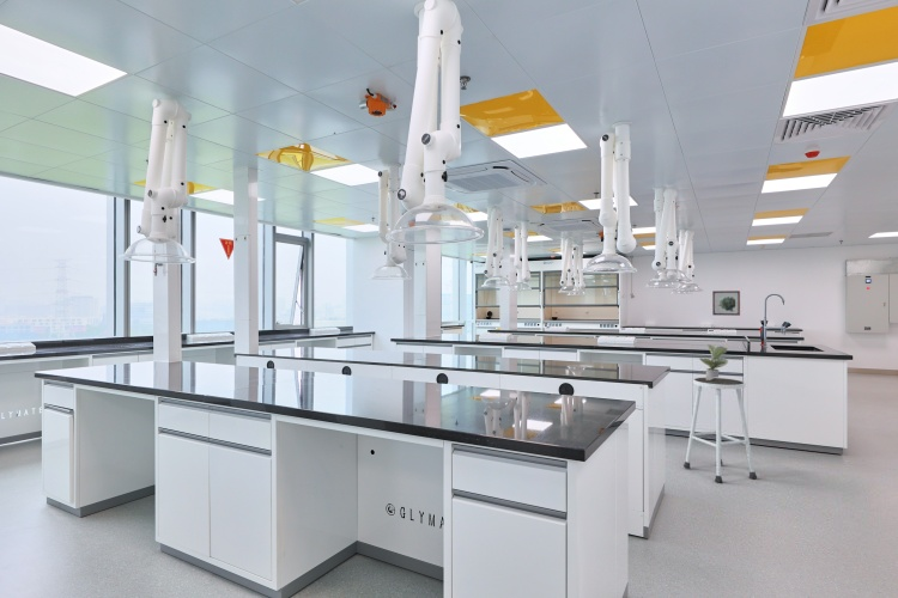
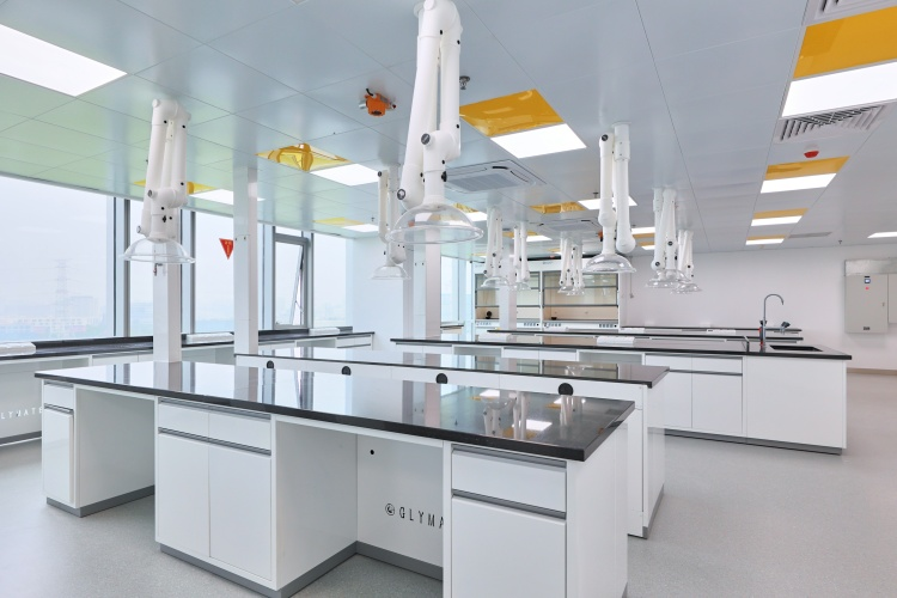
- wall art (726, 303)
- stool (718, 427)
- potted plant (715, 362)
